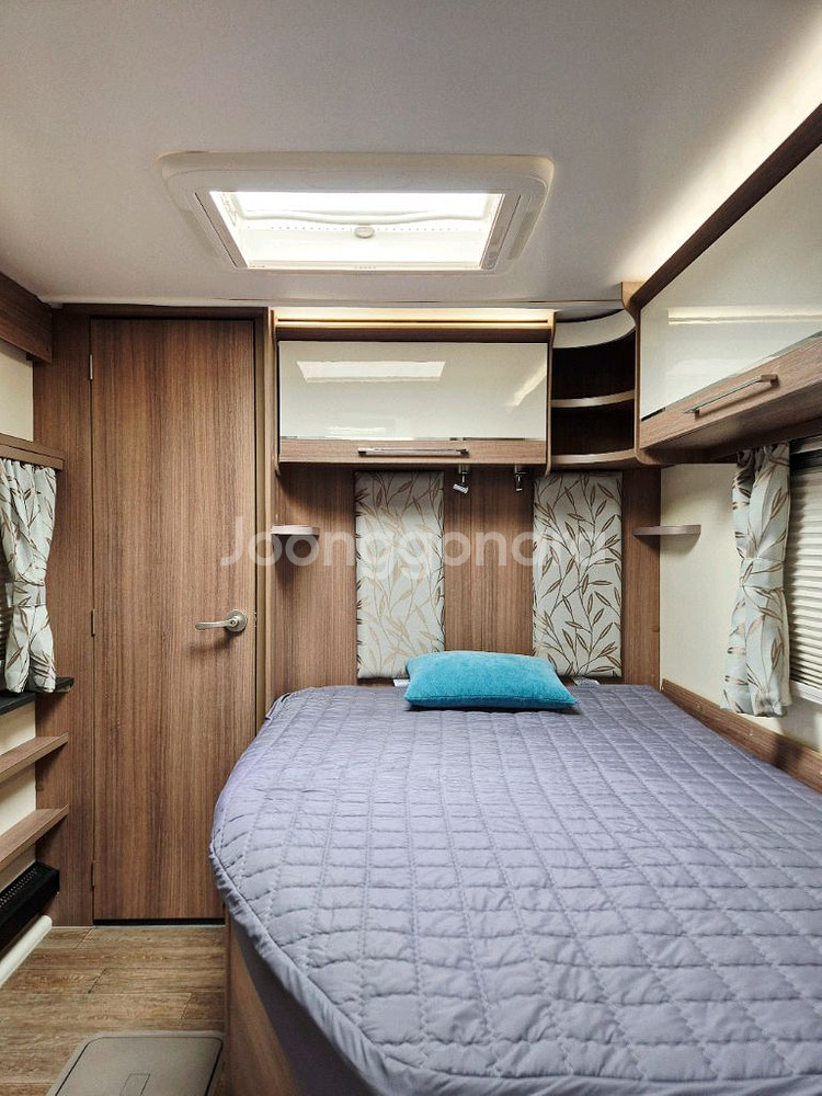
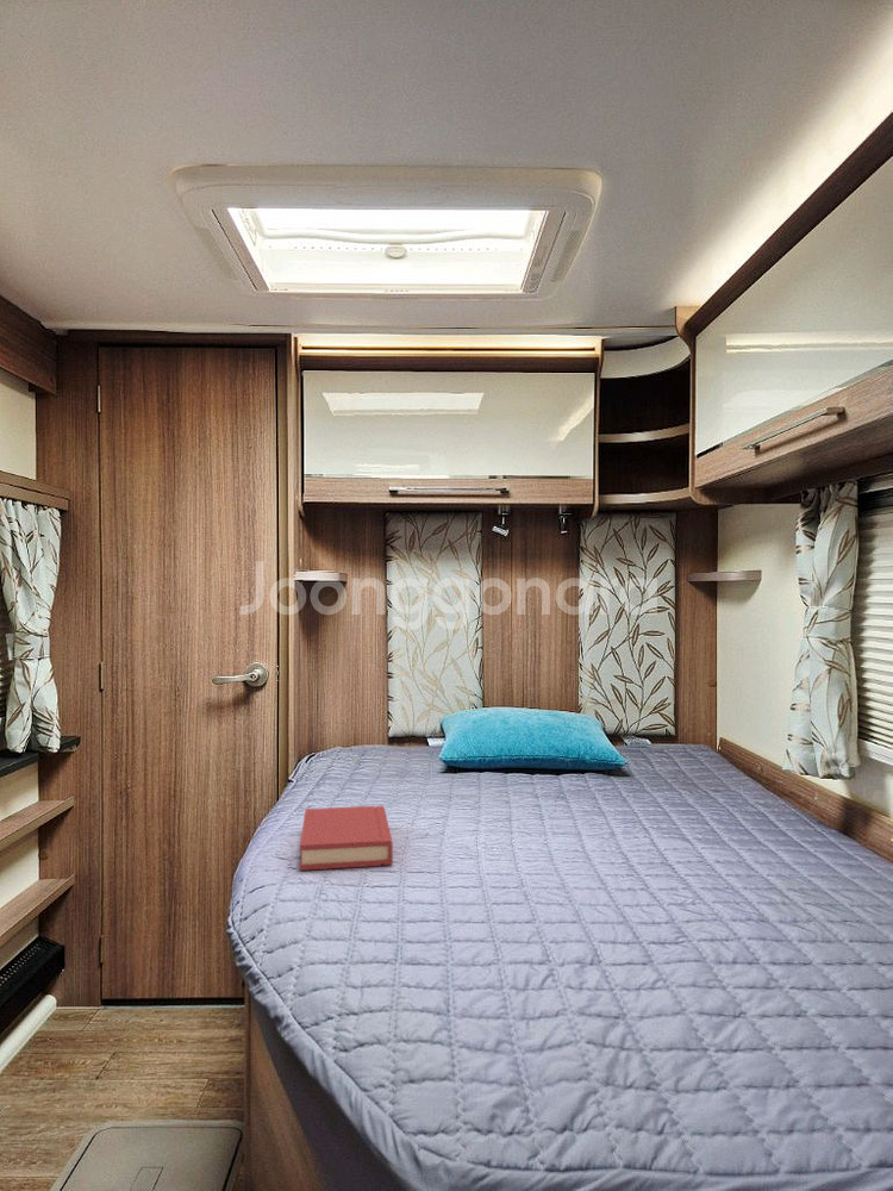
+ hardback book (345, 835)
